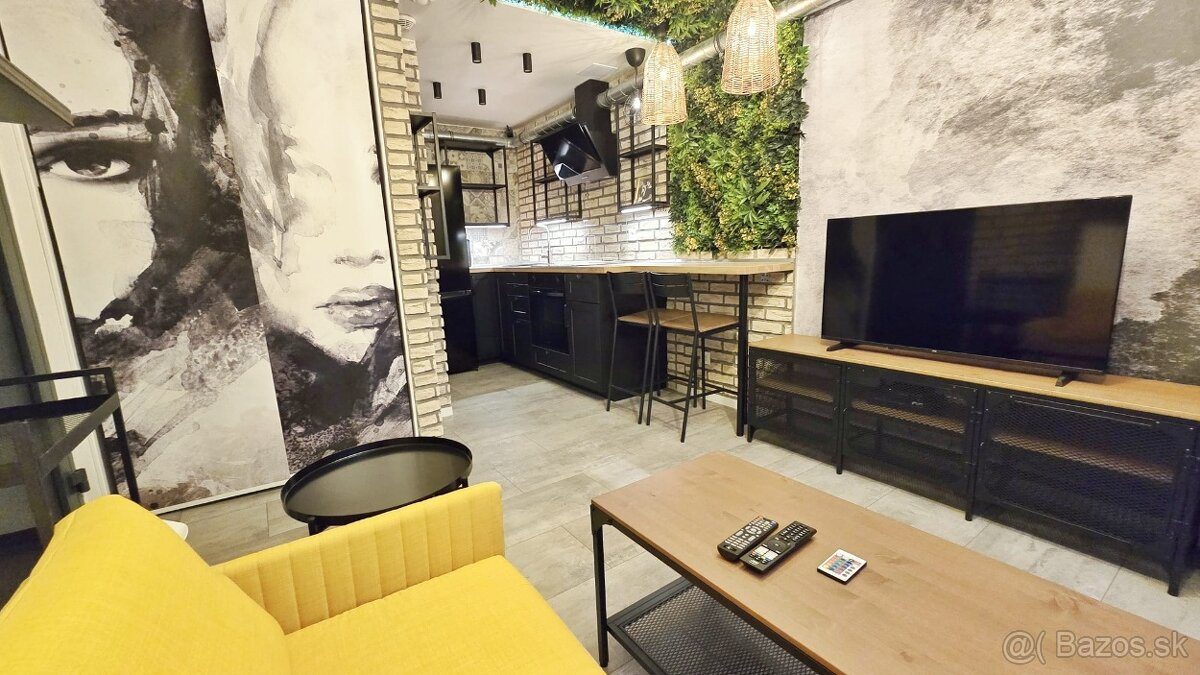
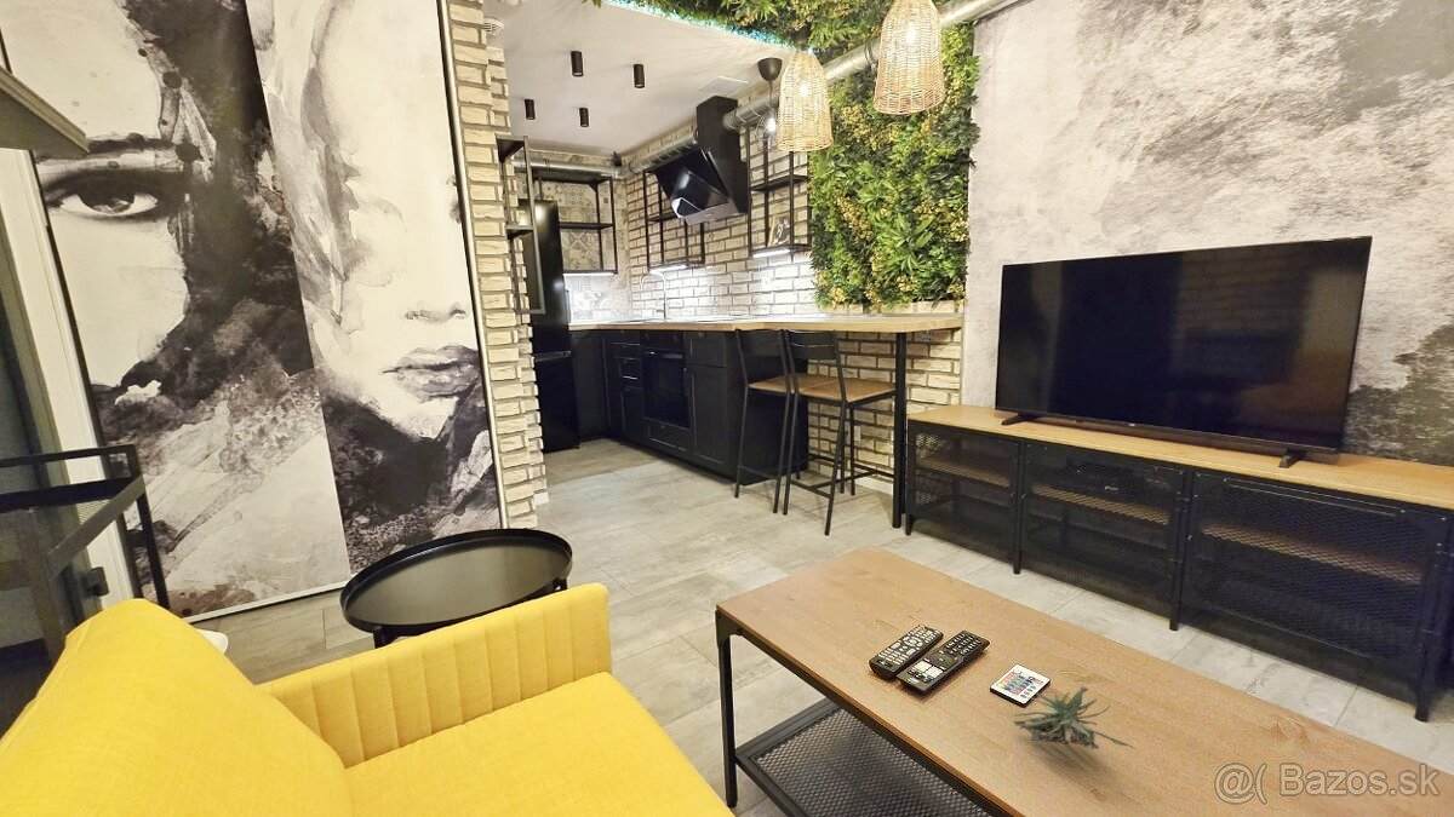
+ succulent plant (1069, 715)
